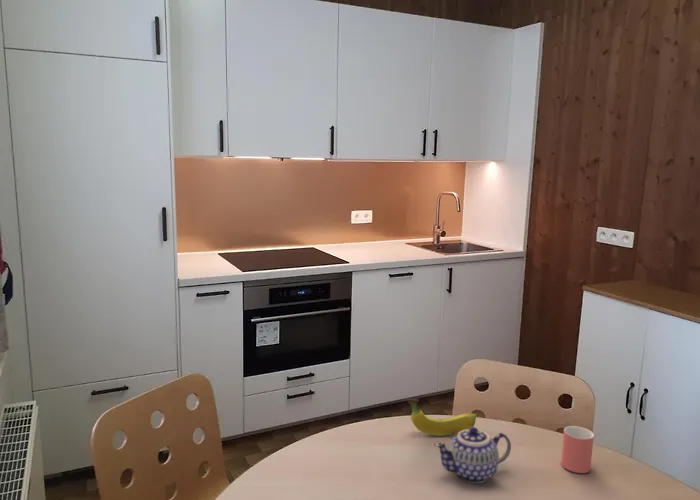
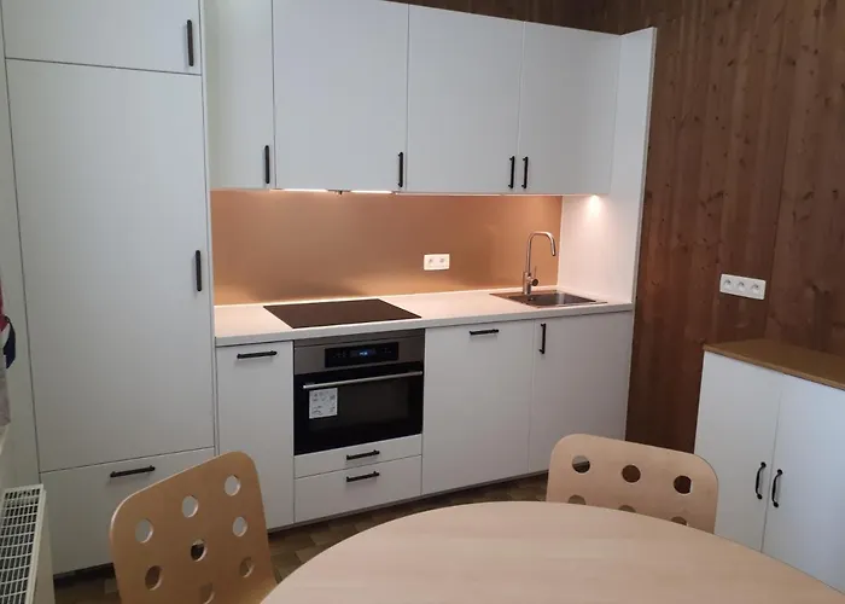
- fruit (441, 419)
- cup (575, 445)
- teapot (472, 451)
